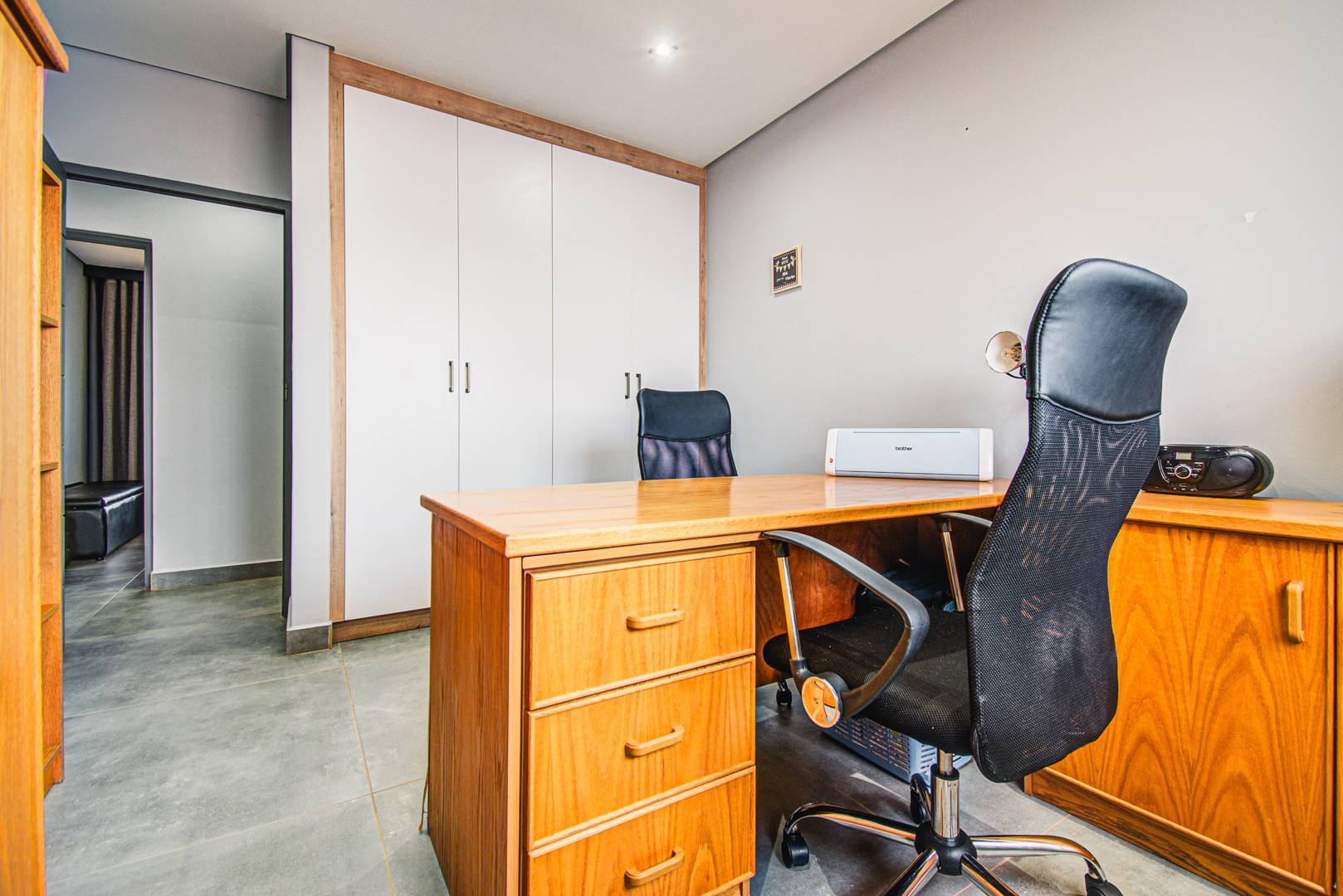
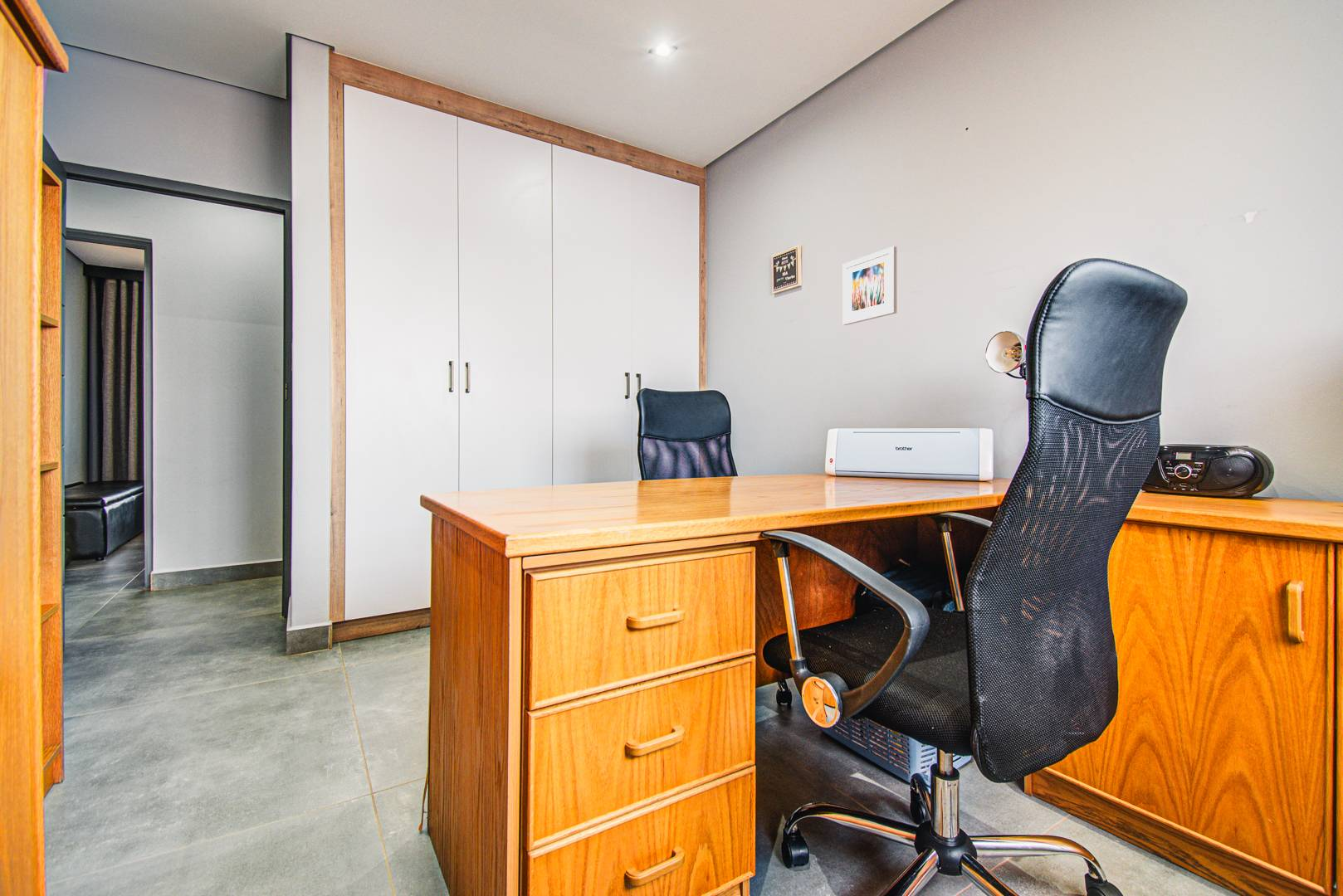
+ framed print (868, 287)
